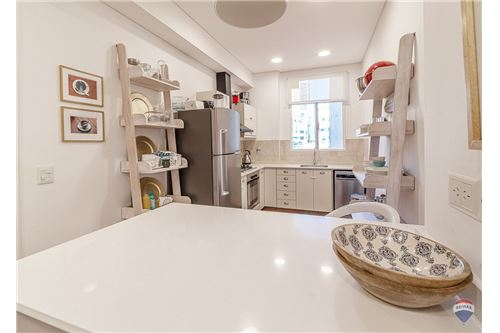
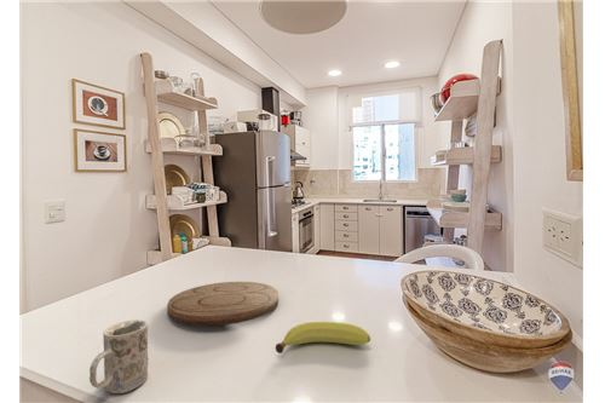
+ cutting board (225, 299)
+ fruit (324, 338)
+ mug (121, 357)
